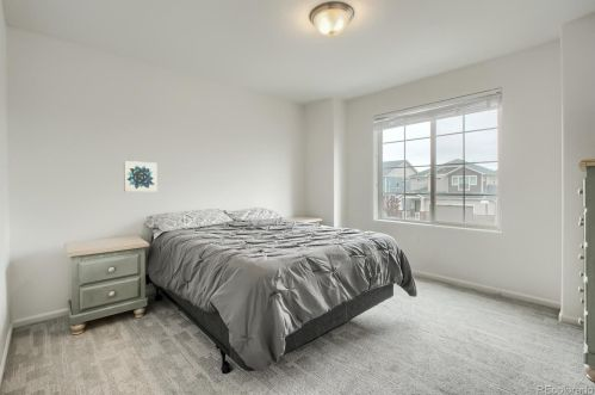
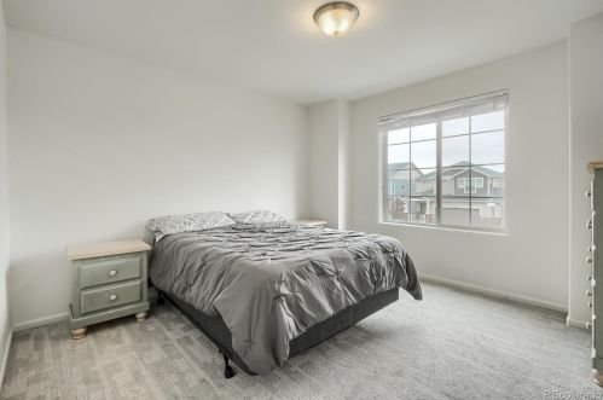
- wall art (141, 177)
